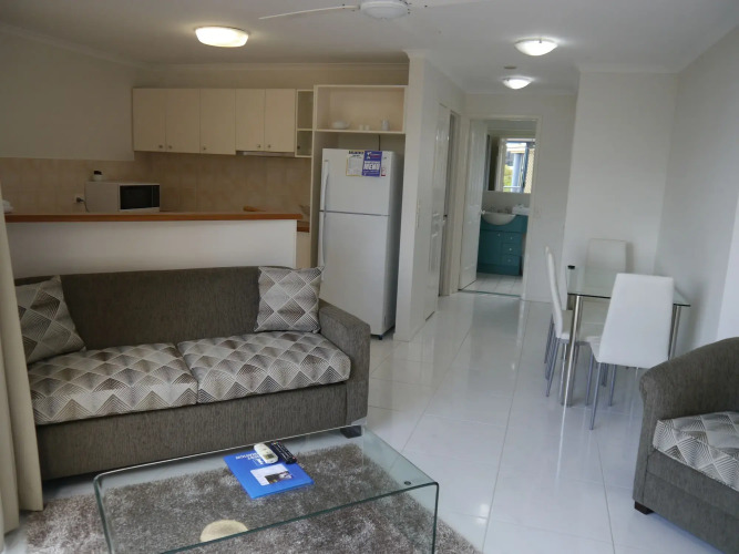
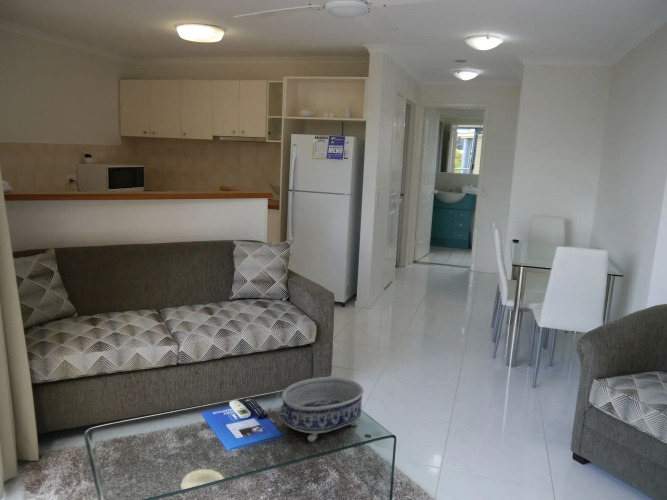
+ decorative bowl (323, 407)
